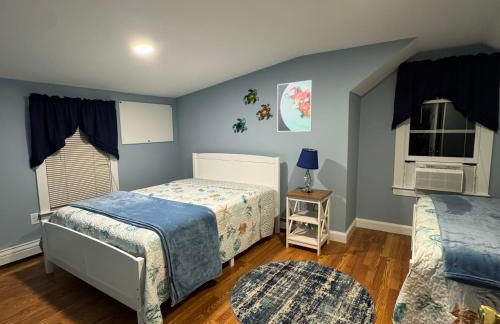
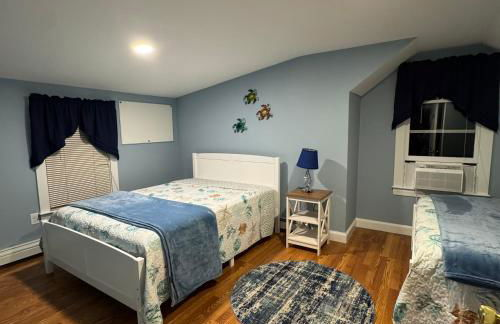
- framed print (294, 107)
